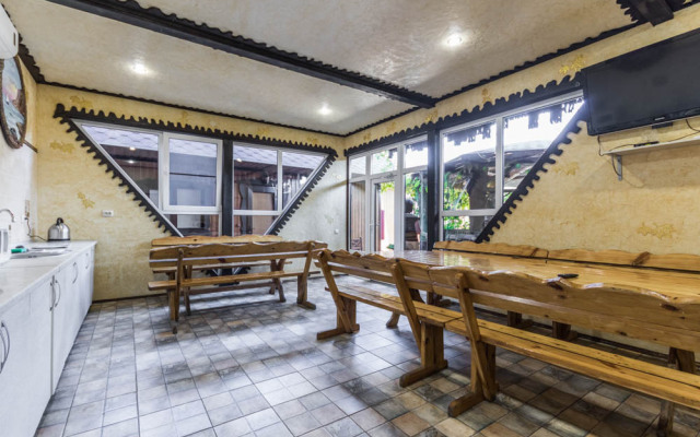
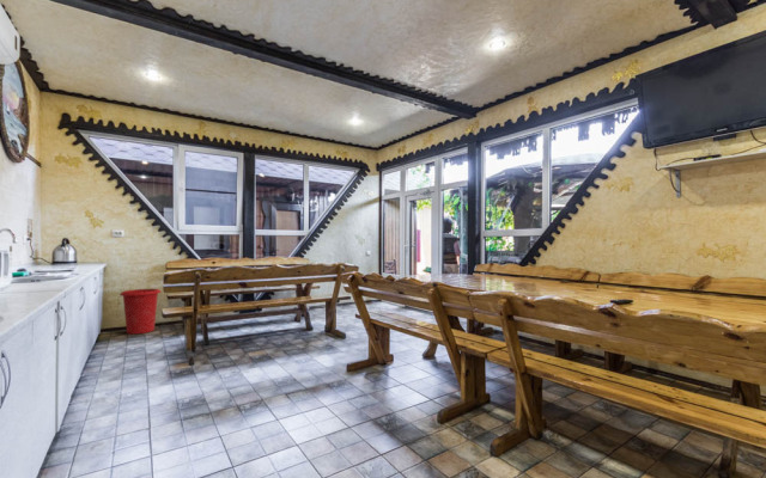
+ waste bin (140, 311)
